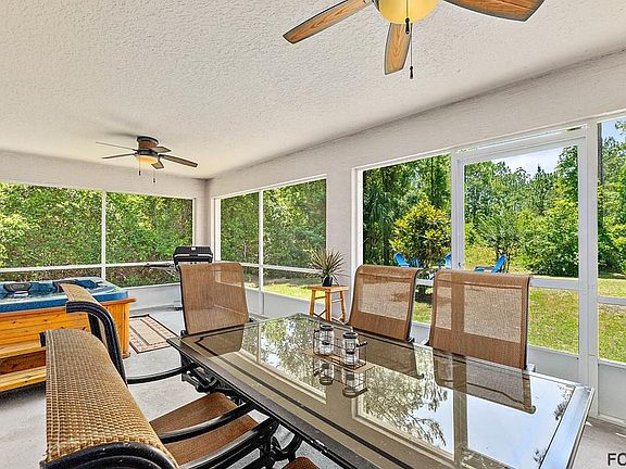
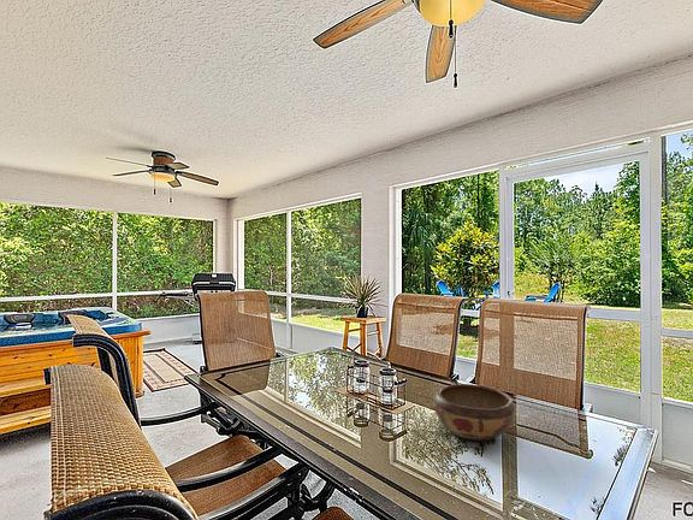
+ decorative bowl (473, 413)
